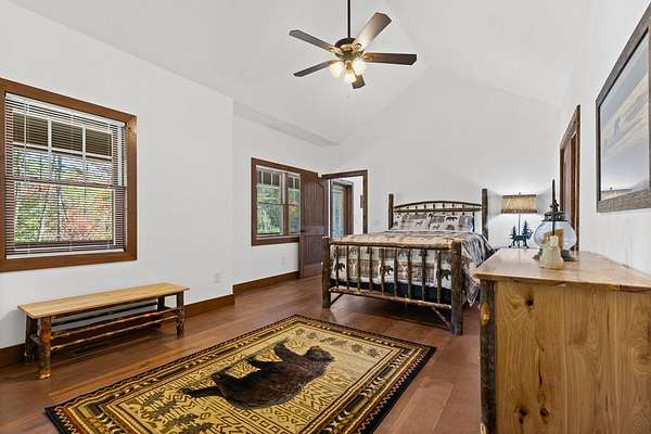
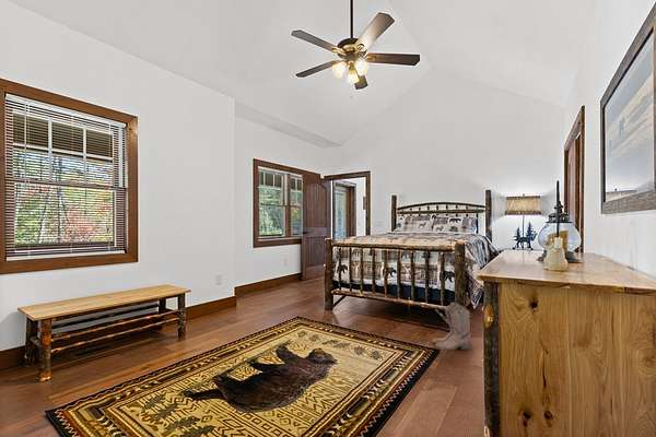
+ boots (450, 324)
